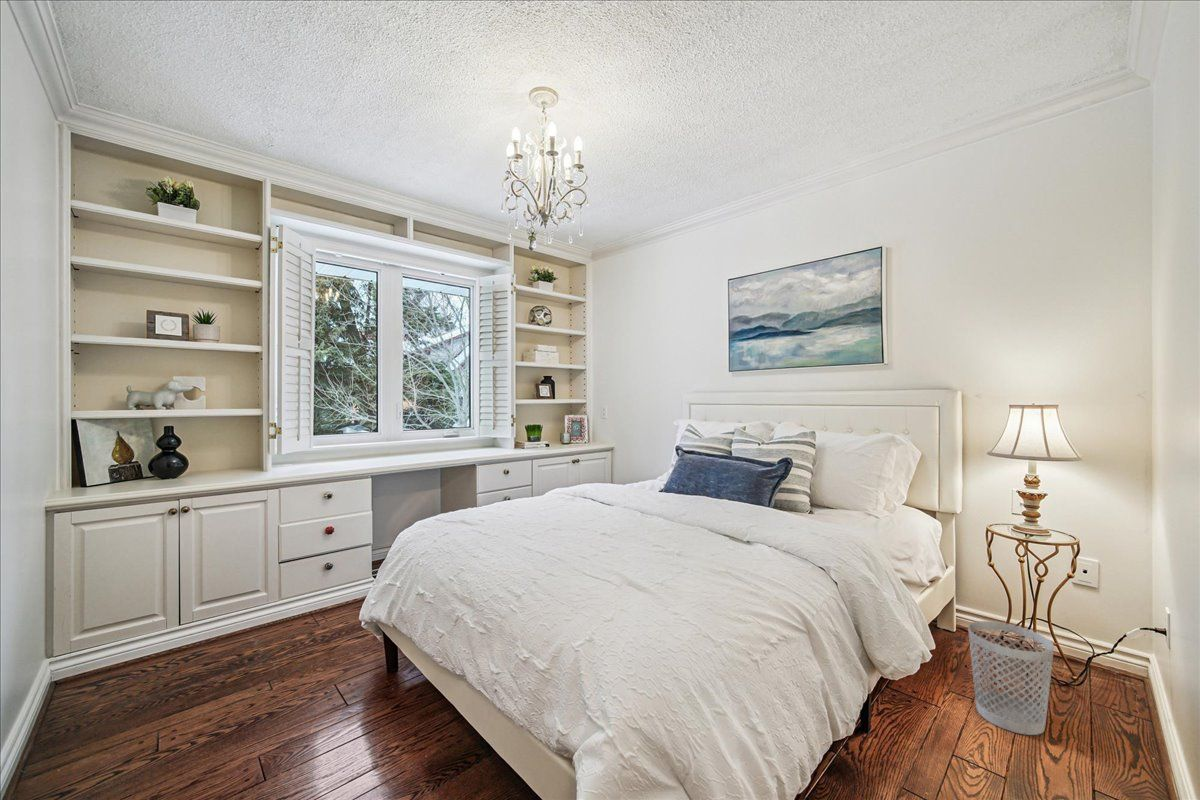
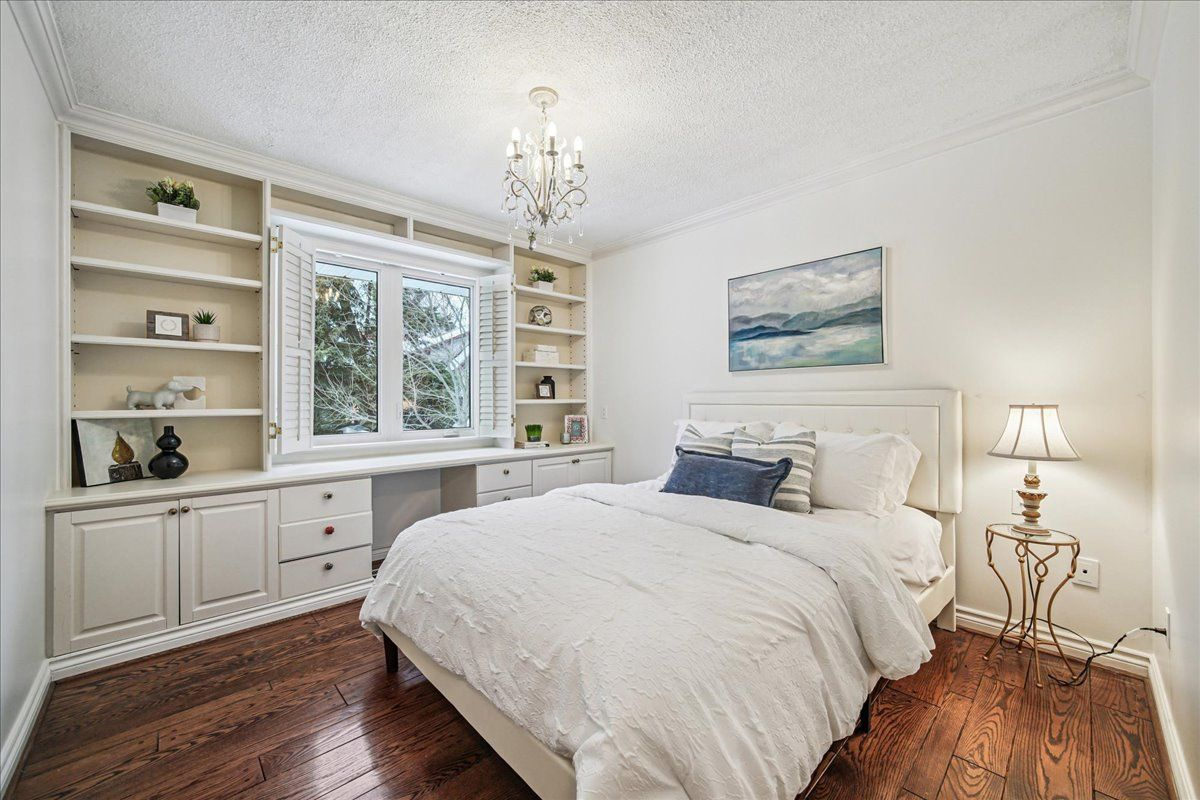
- wastebasket (1009, 676)
